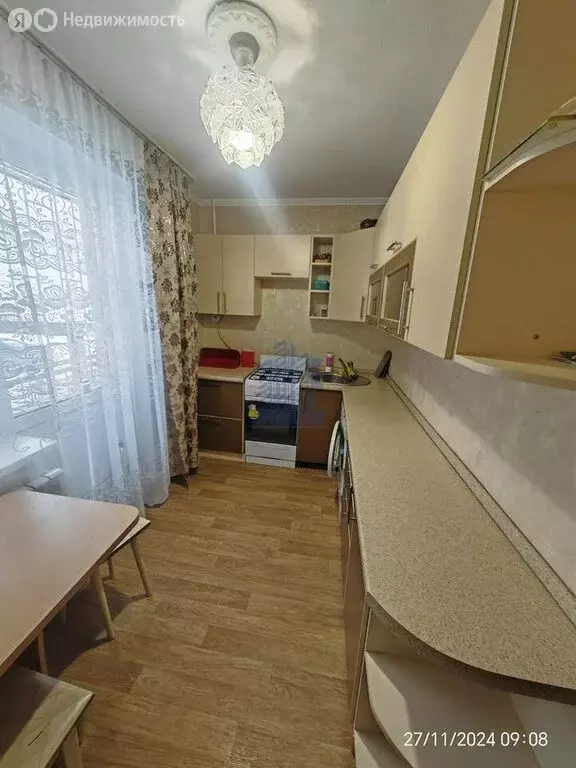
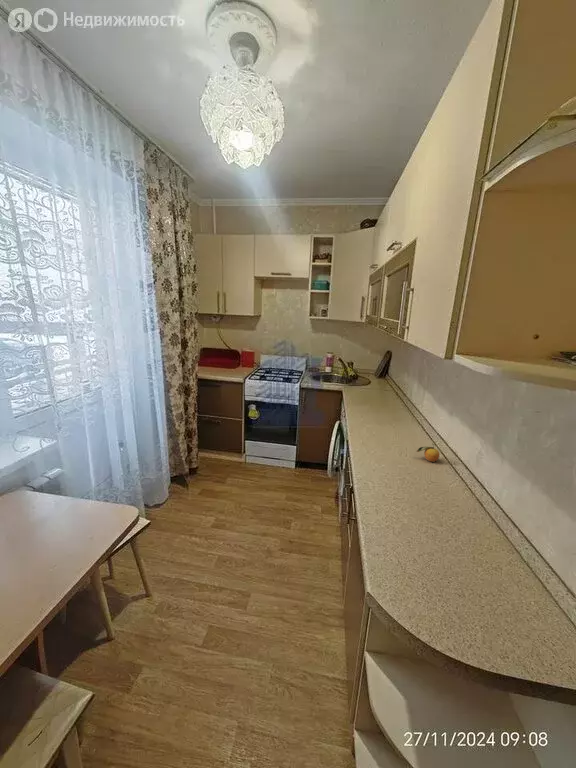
+ fruit (427, 451)
